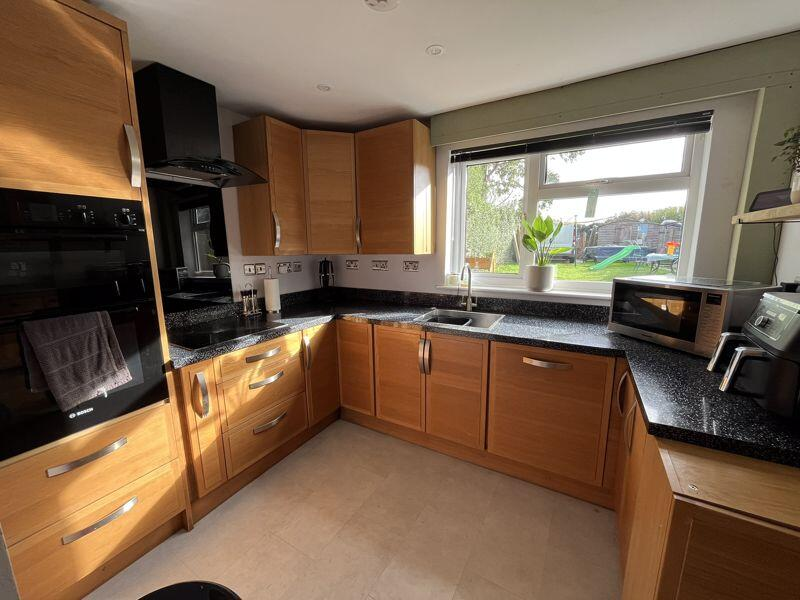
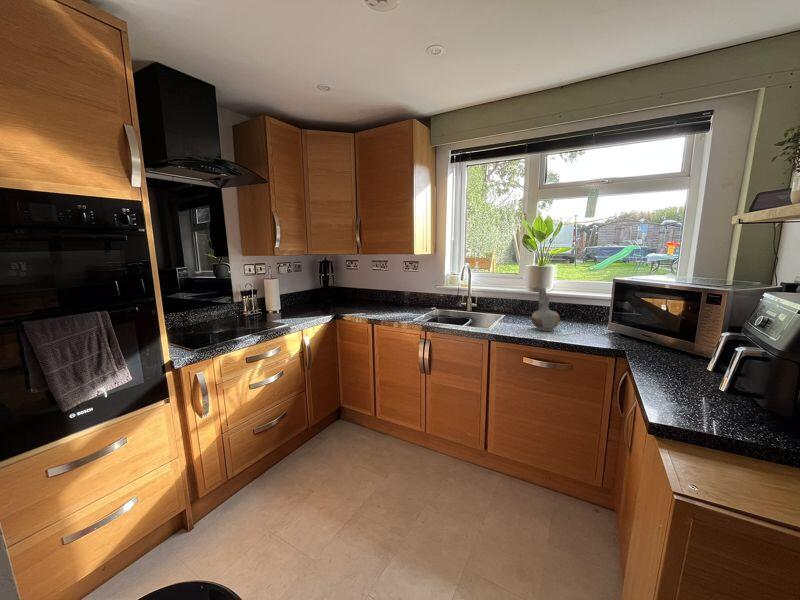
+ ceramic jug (545, 308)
